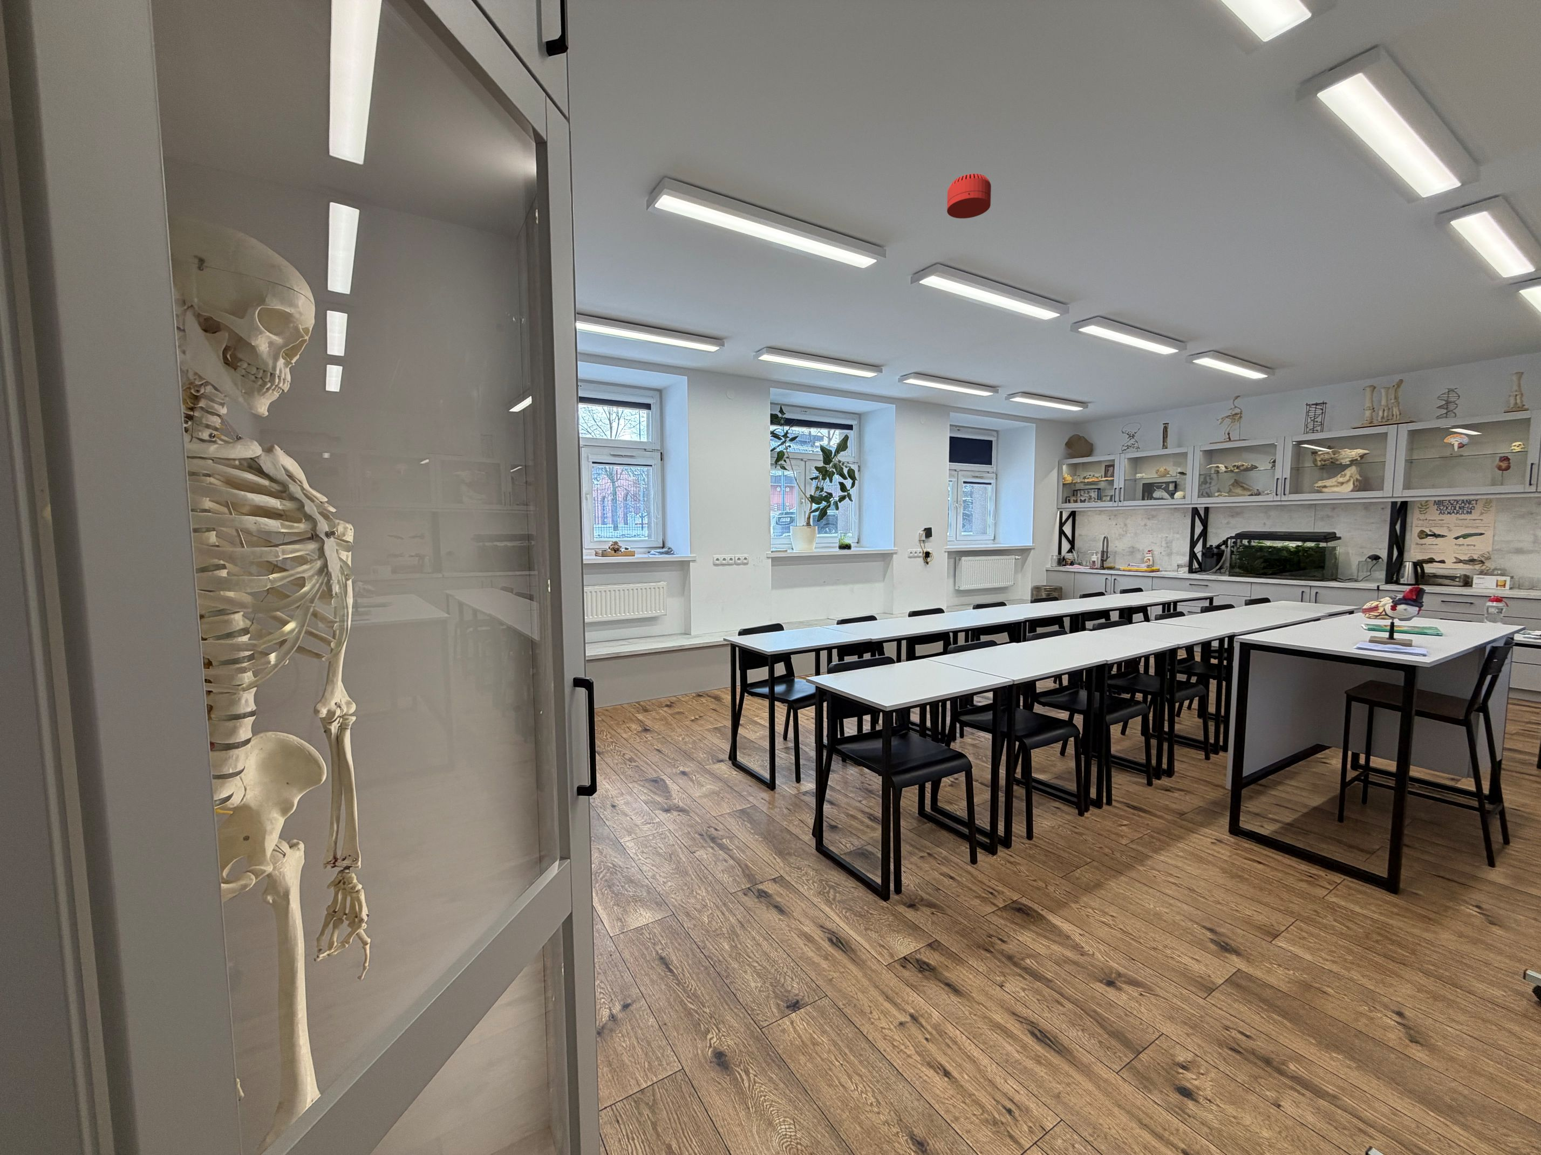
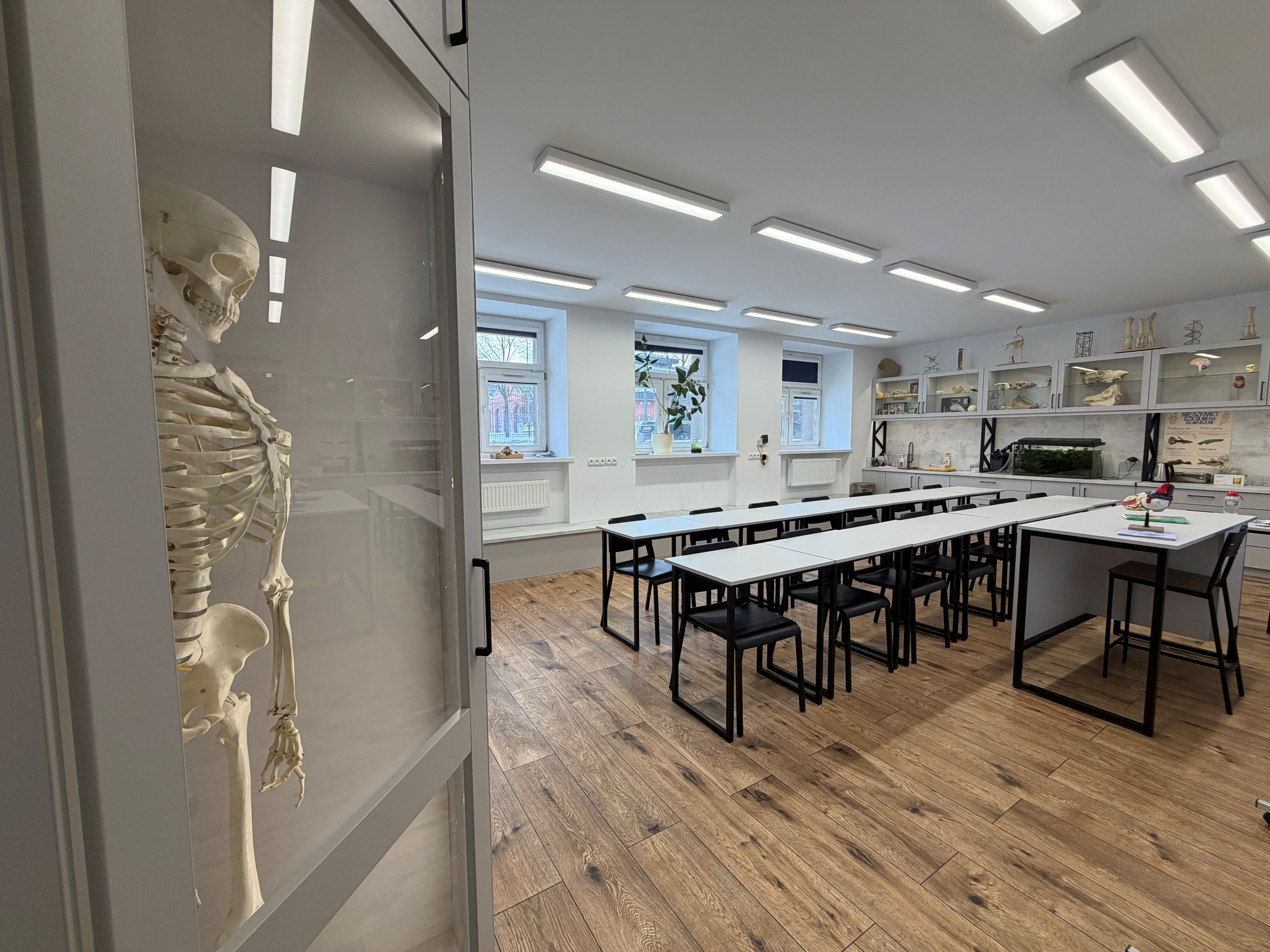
- smoke detector (968, 195)
